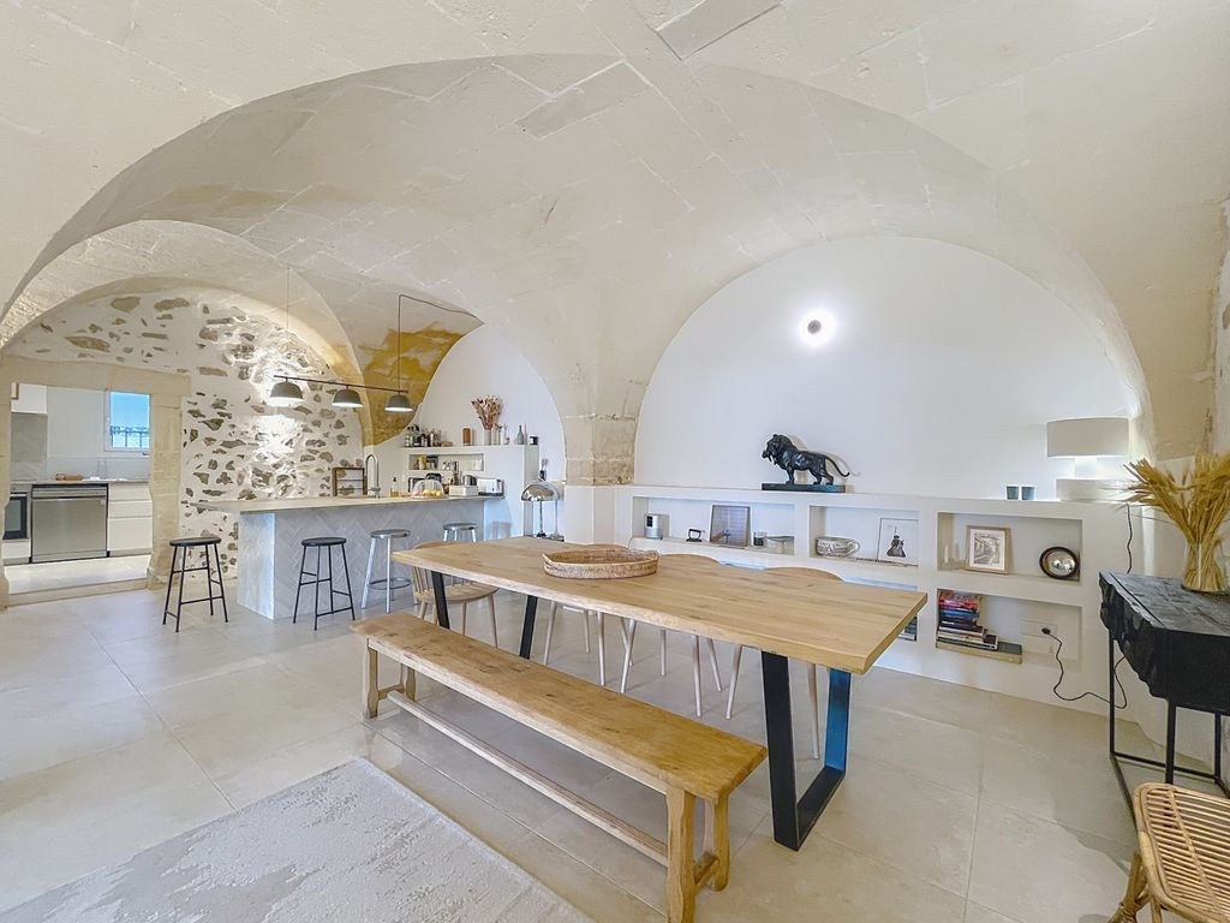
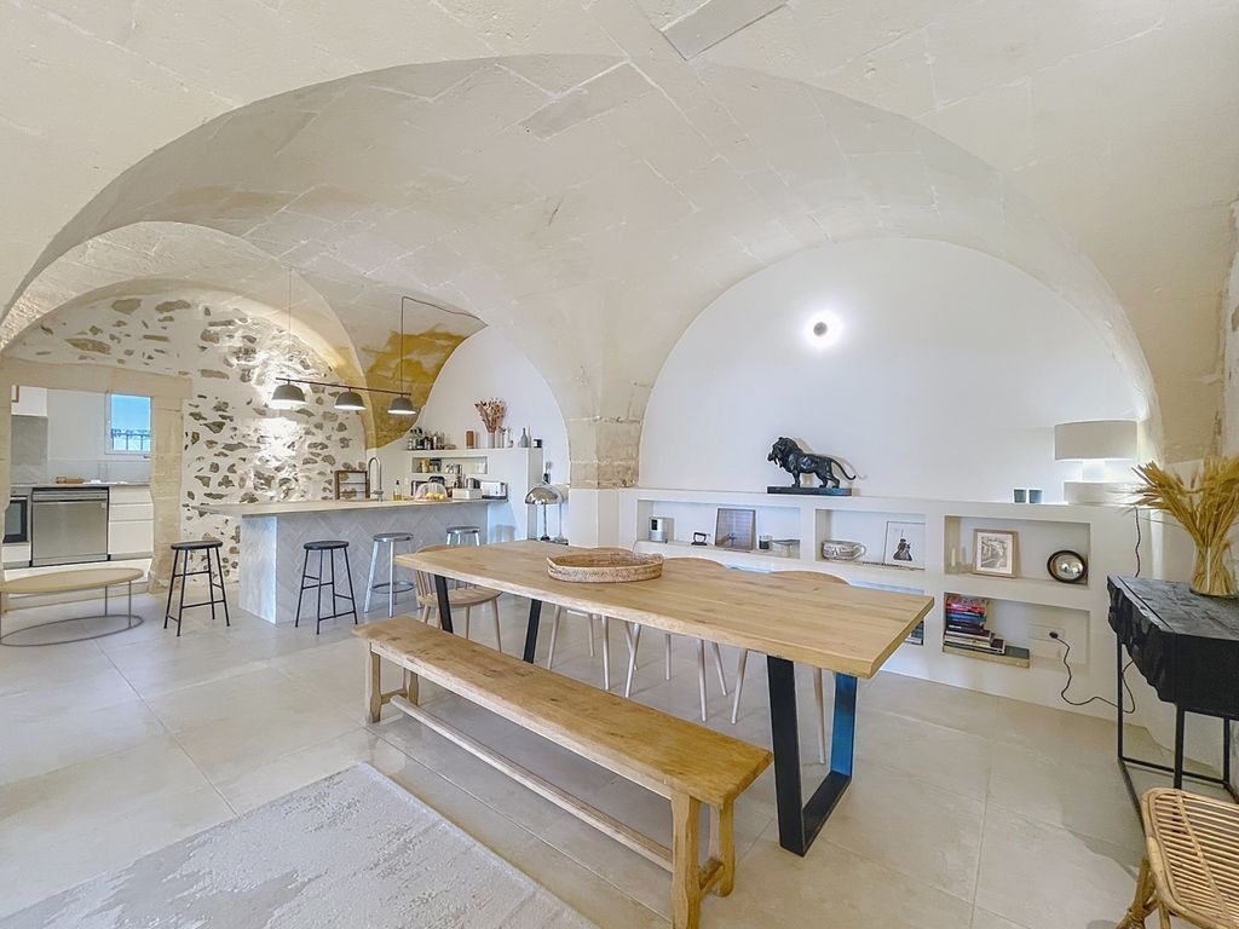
+ coffee table (75, 589)
